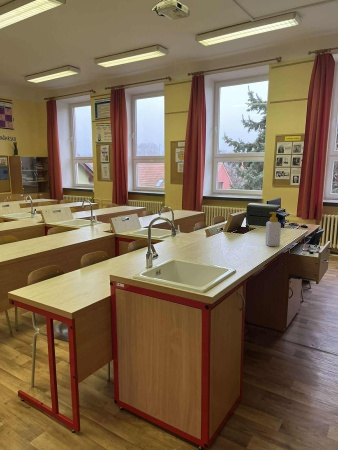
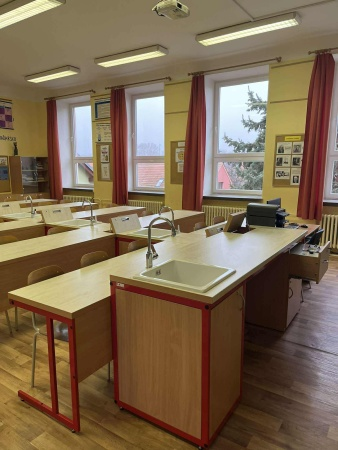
- soap bottle (273, 228)
